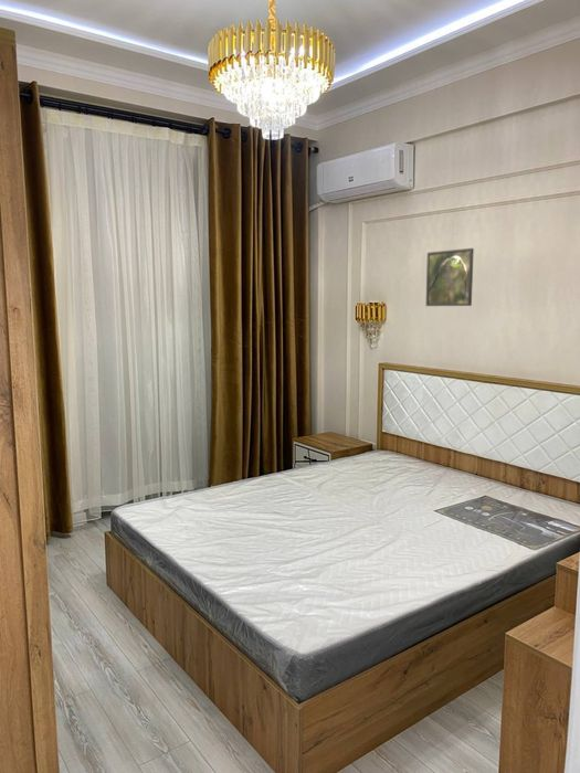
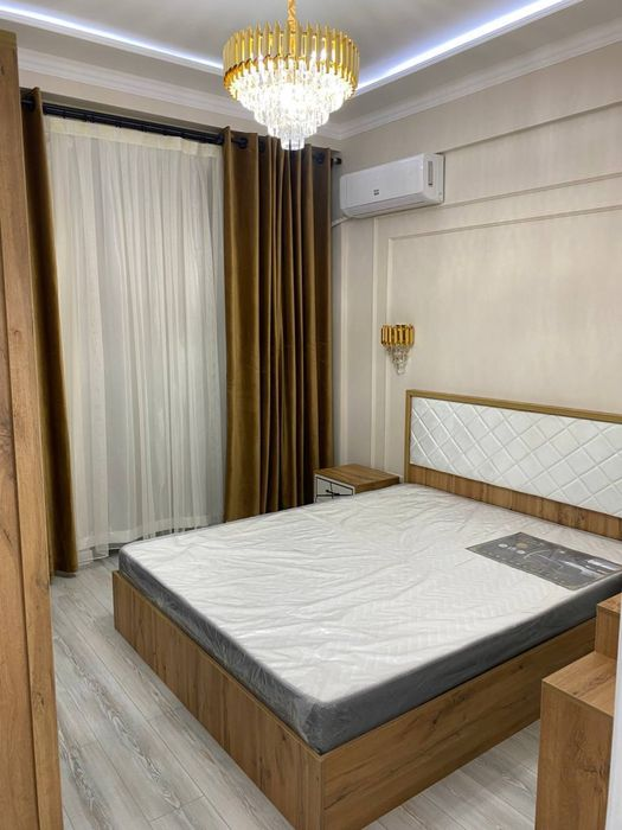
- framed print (449, 278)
